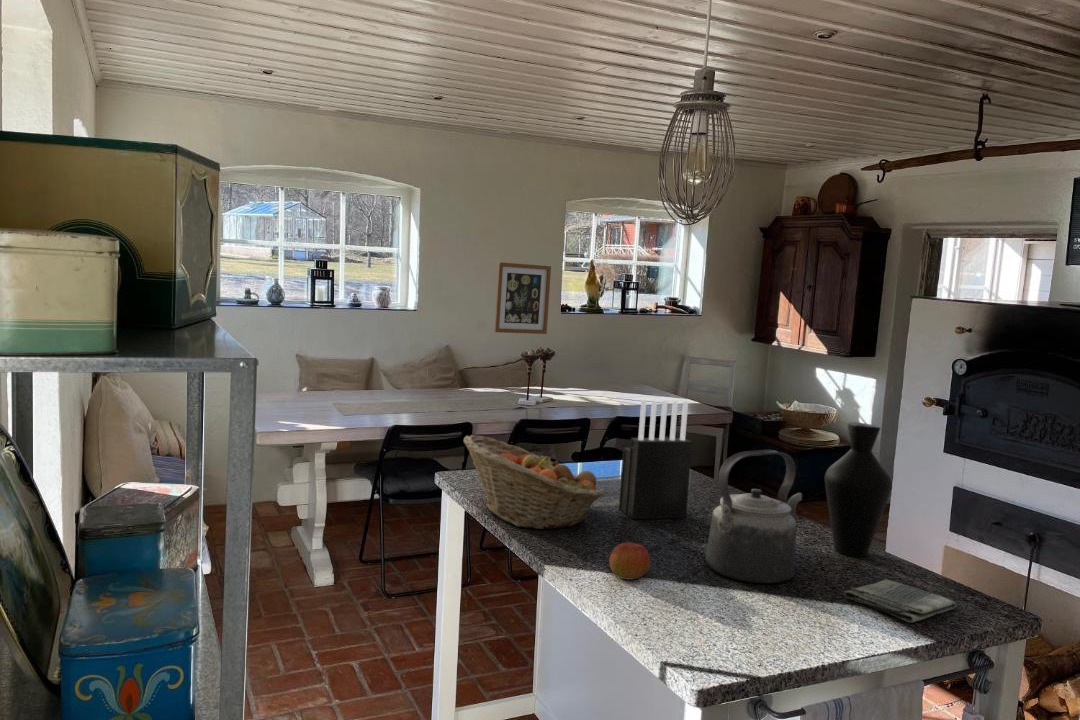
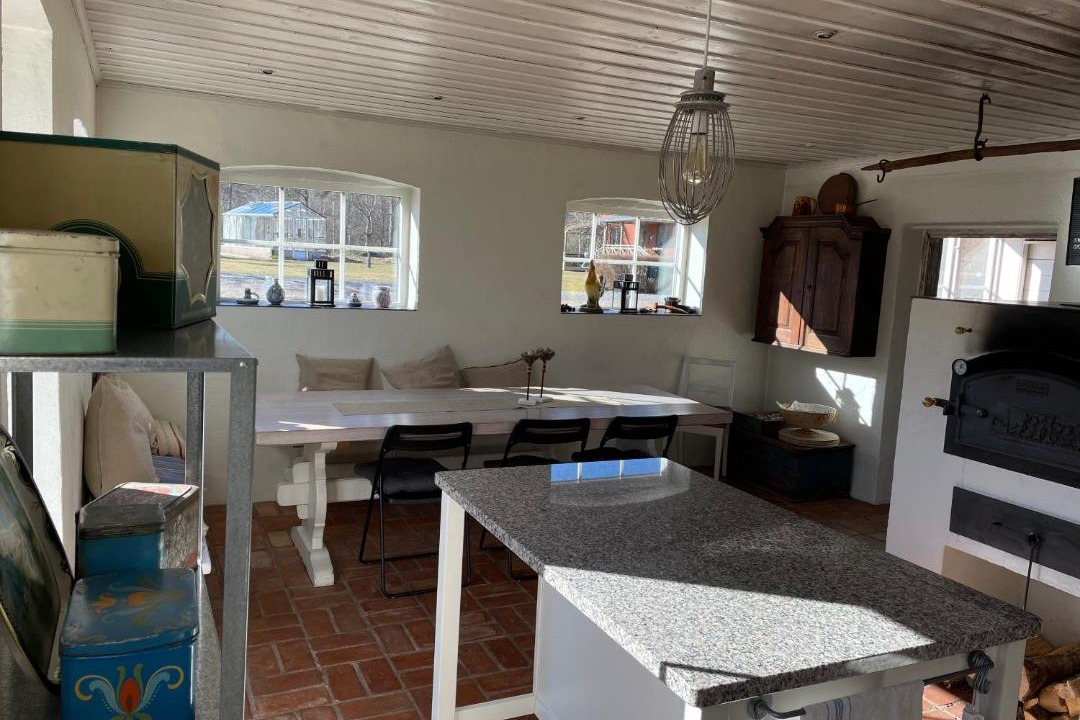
- vase (857, 489)
- kettle (761, 509)
- apple (629, 559)
- fruit basket (530, 477)
- dish towel (899, 597)
- wall art (523, 298)
- knife block (655, 456)
